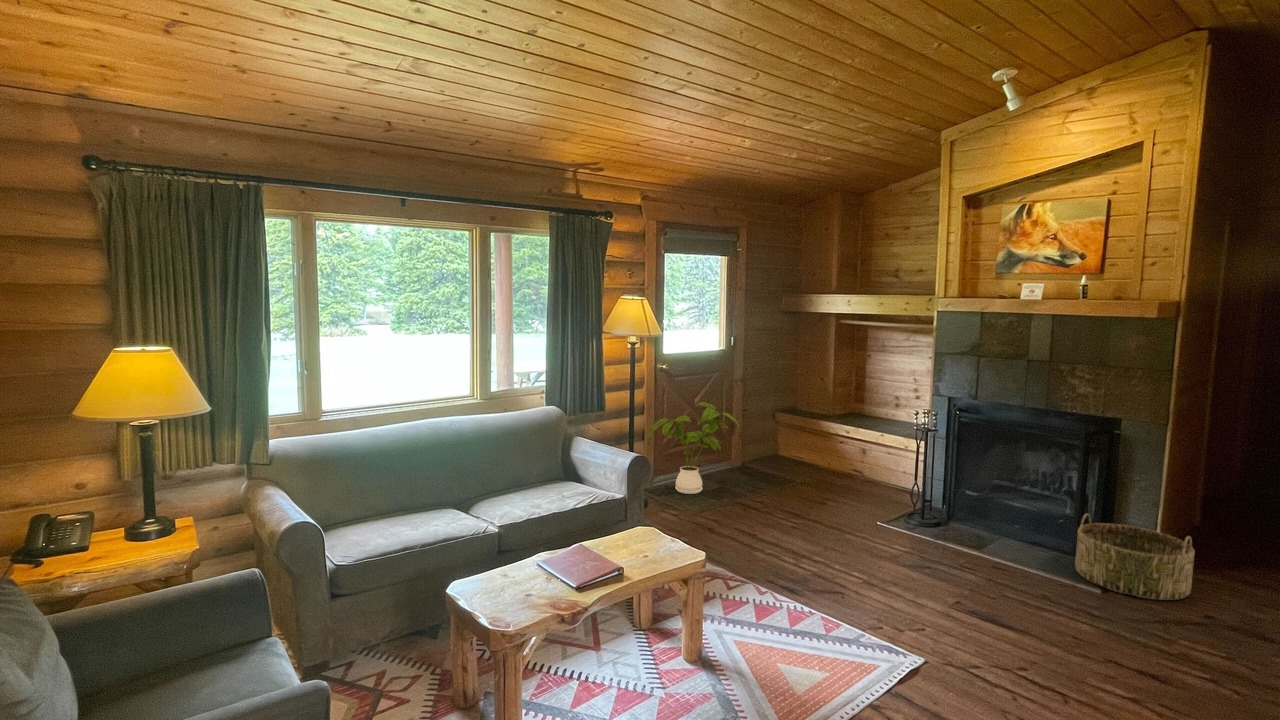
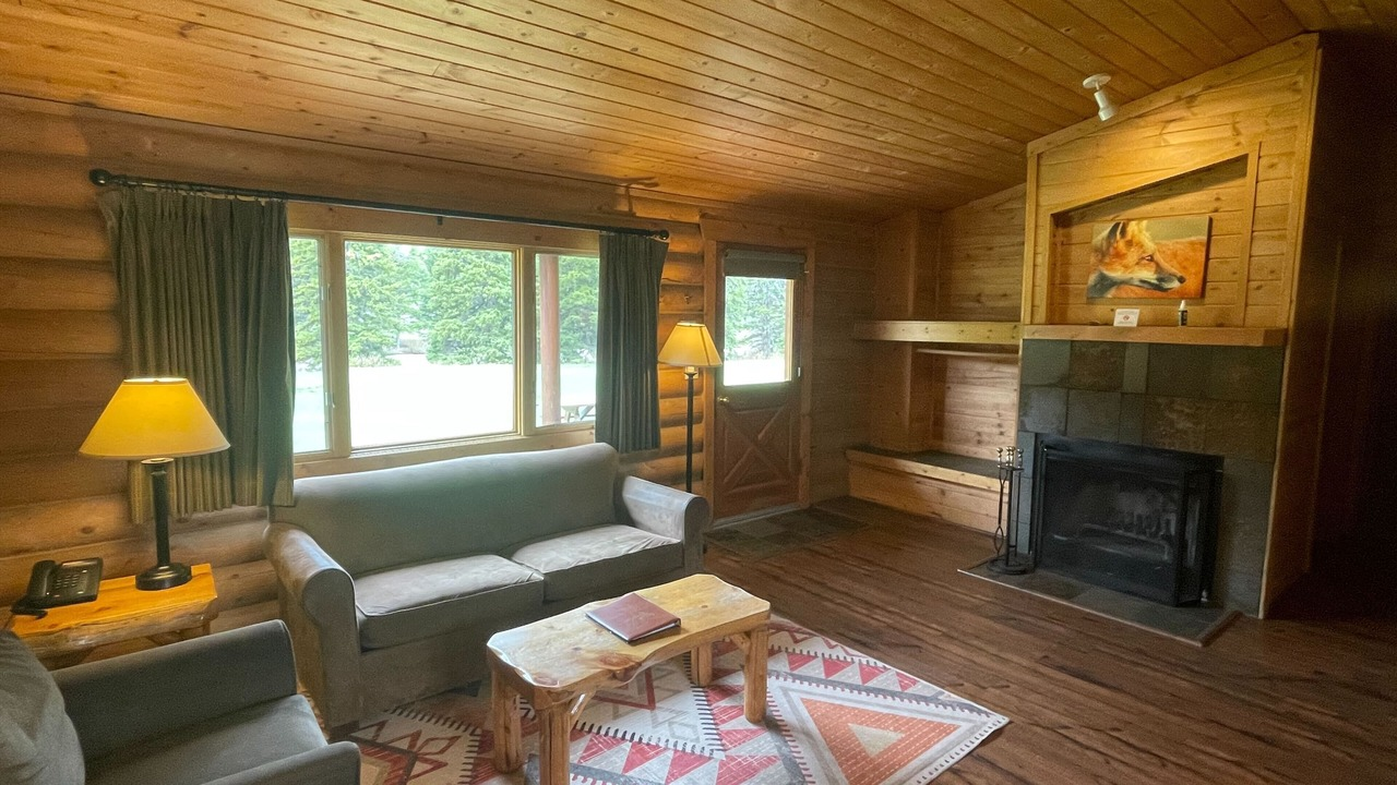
- house plant (702, 447)
- basket (1132, 552)
